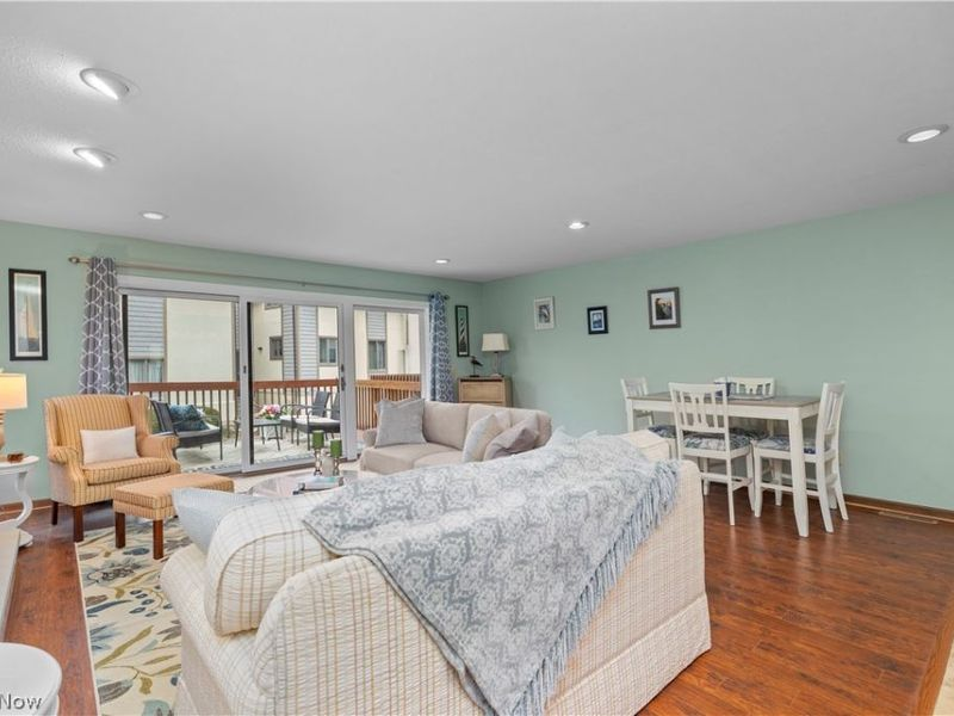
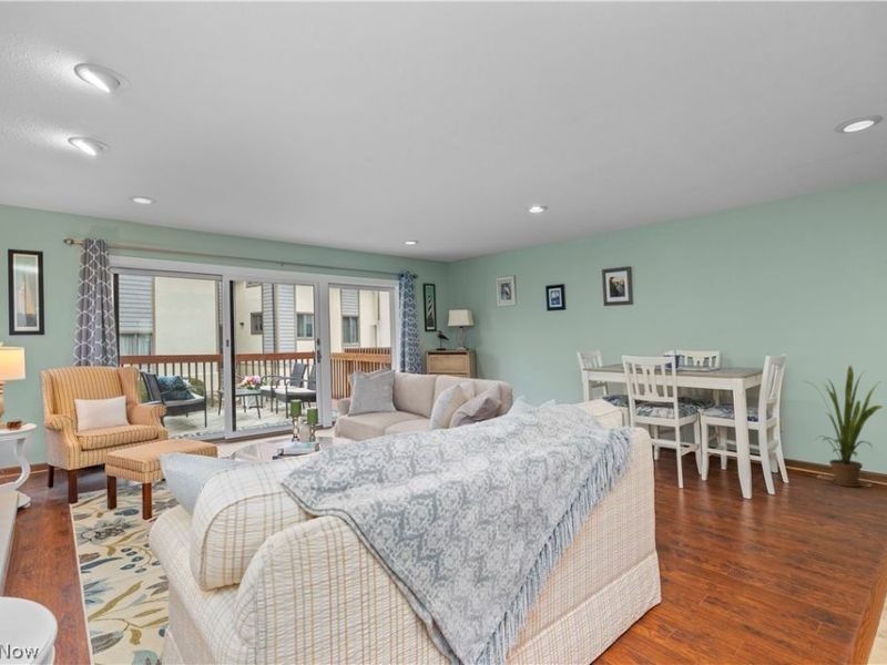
+ house plant (842, 423)
